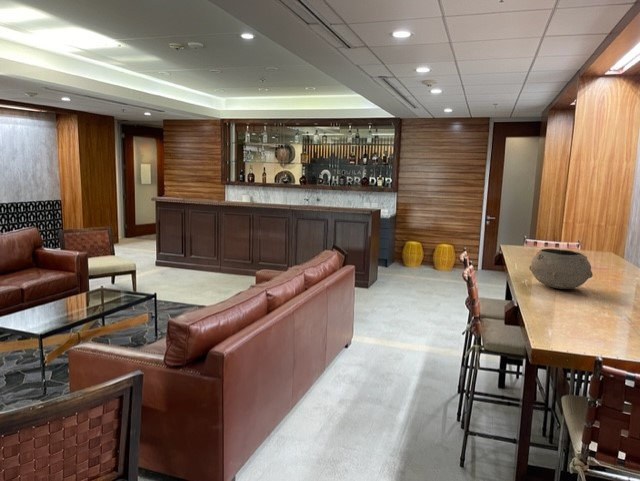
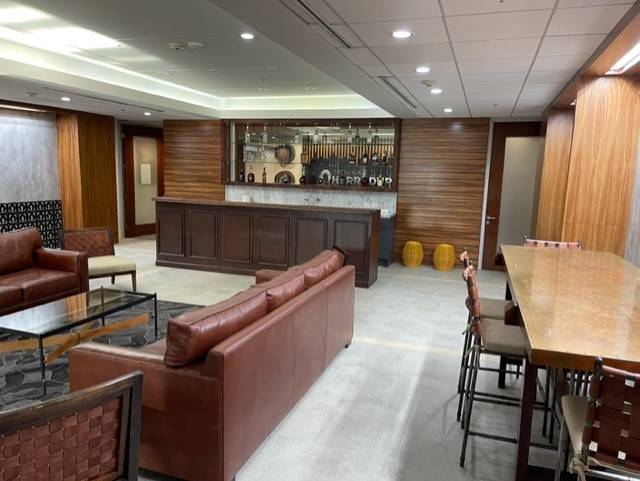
- bowl (560, 269)
